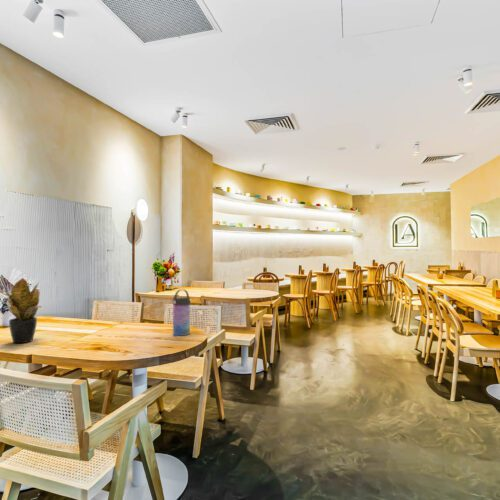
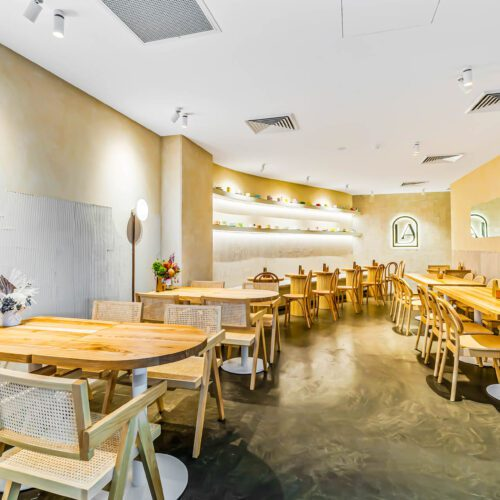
- potted plant (22, 309)
- water bottle (181, 311)
